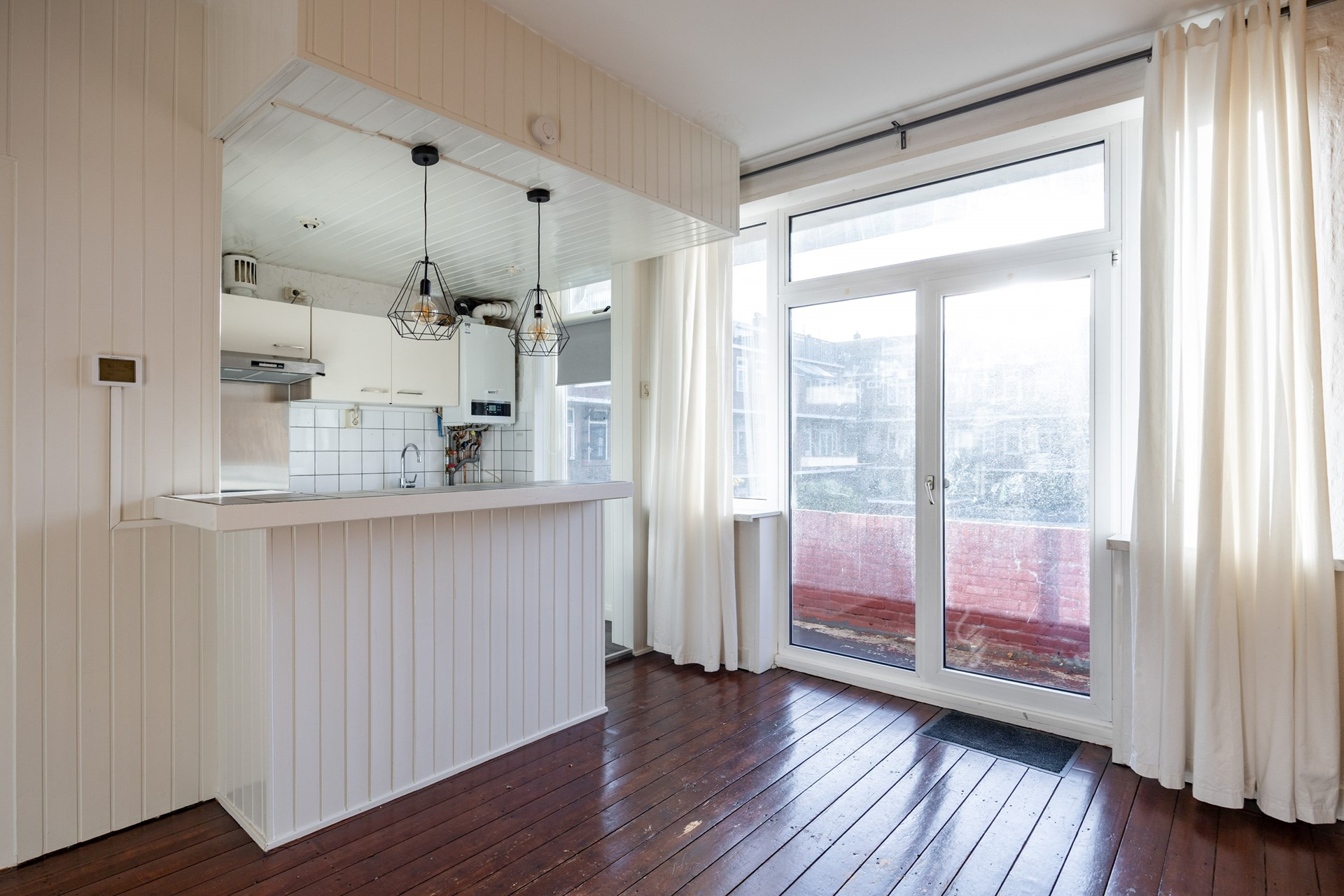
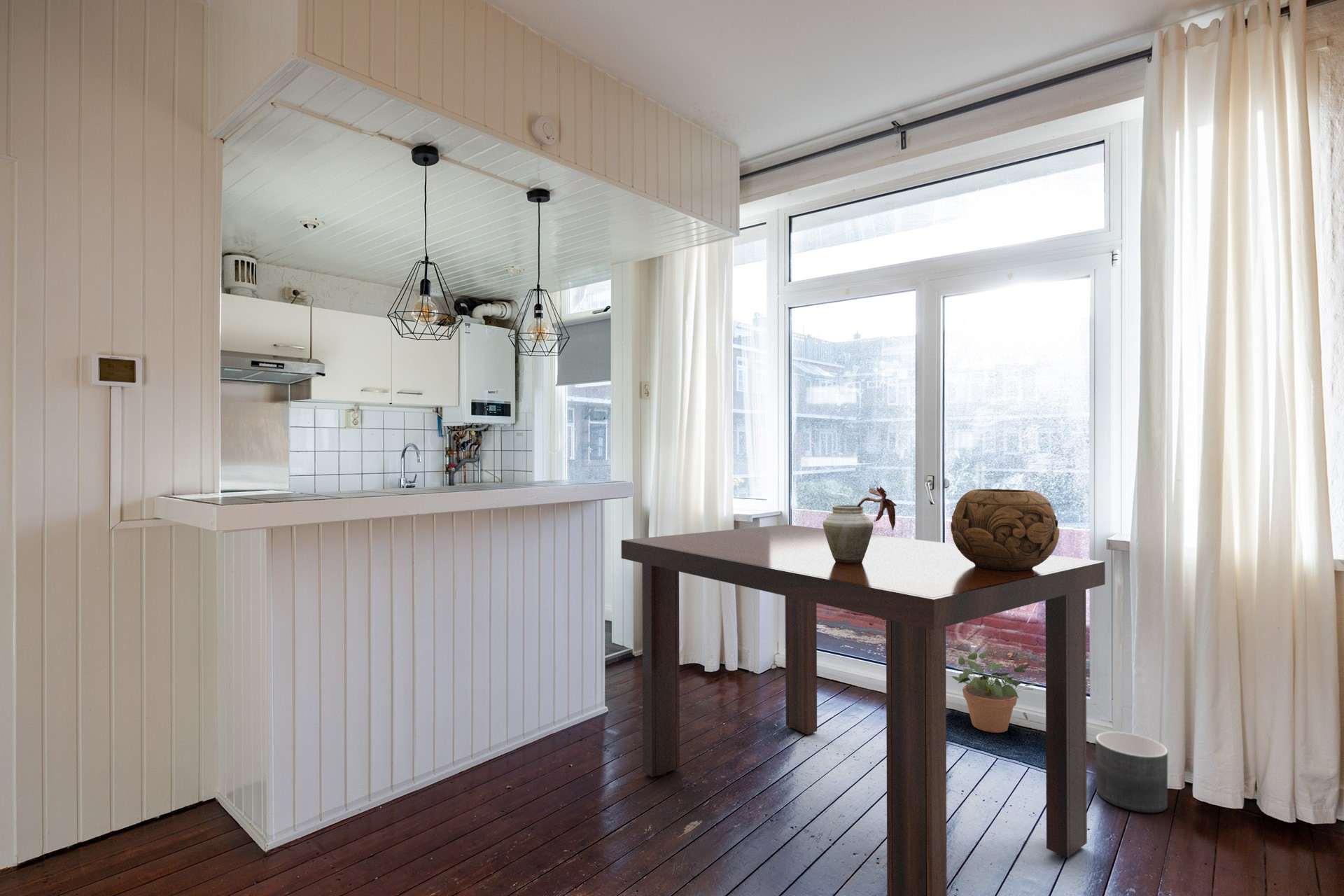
+ decorative bowl (1003, 527)
+ vase (859, 523)
+ planter (1130, 771)
+ dining table (816, 678)
+ potted plant (996, 693)
